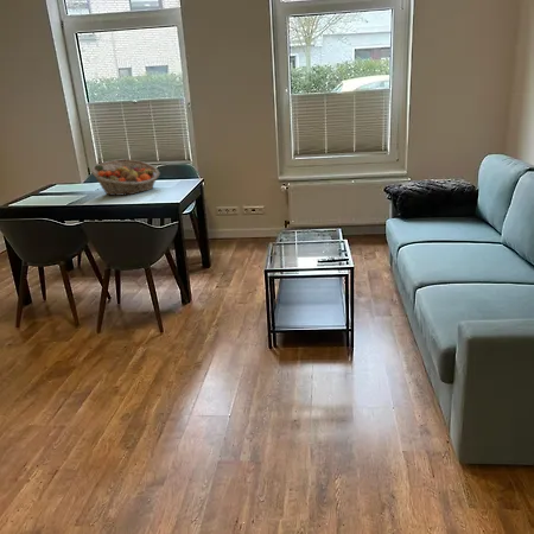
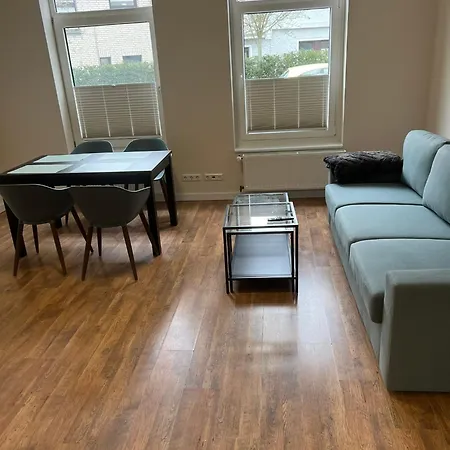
- fruit basket (126, 176)
